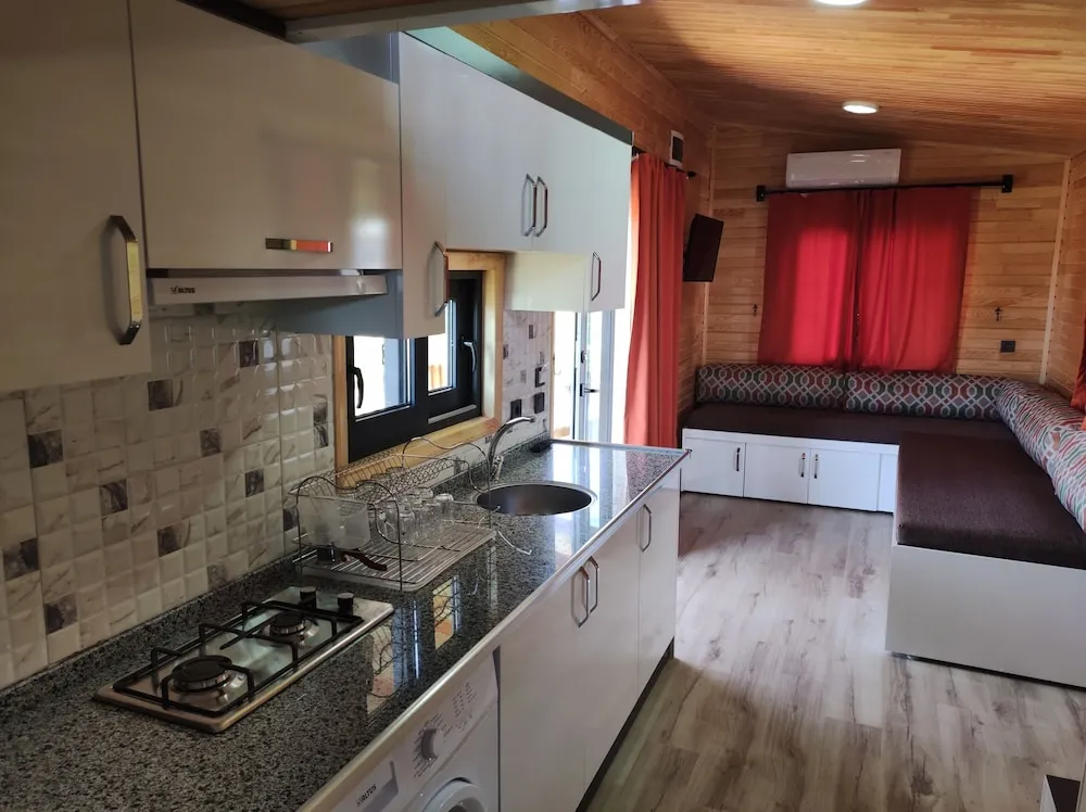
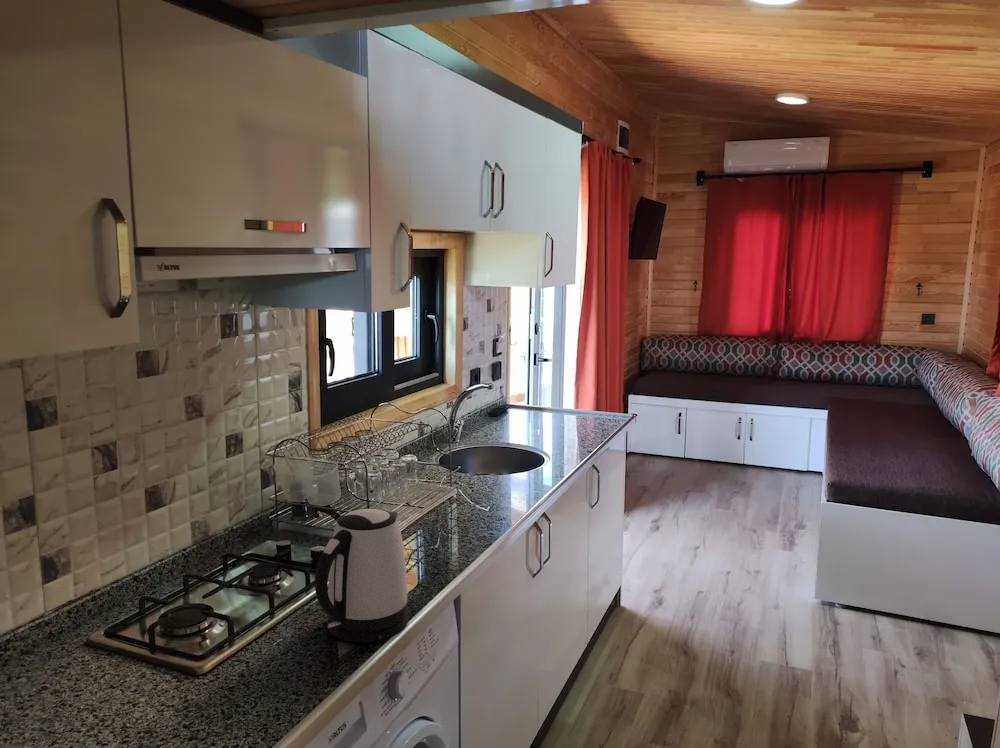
+ kettle (359, 572)
